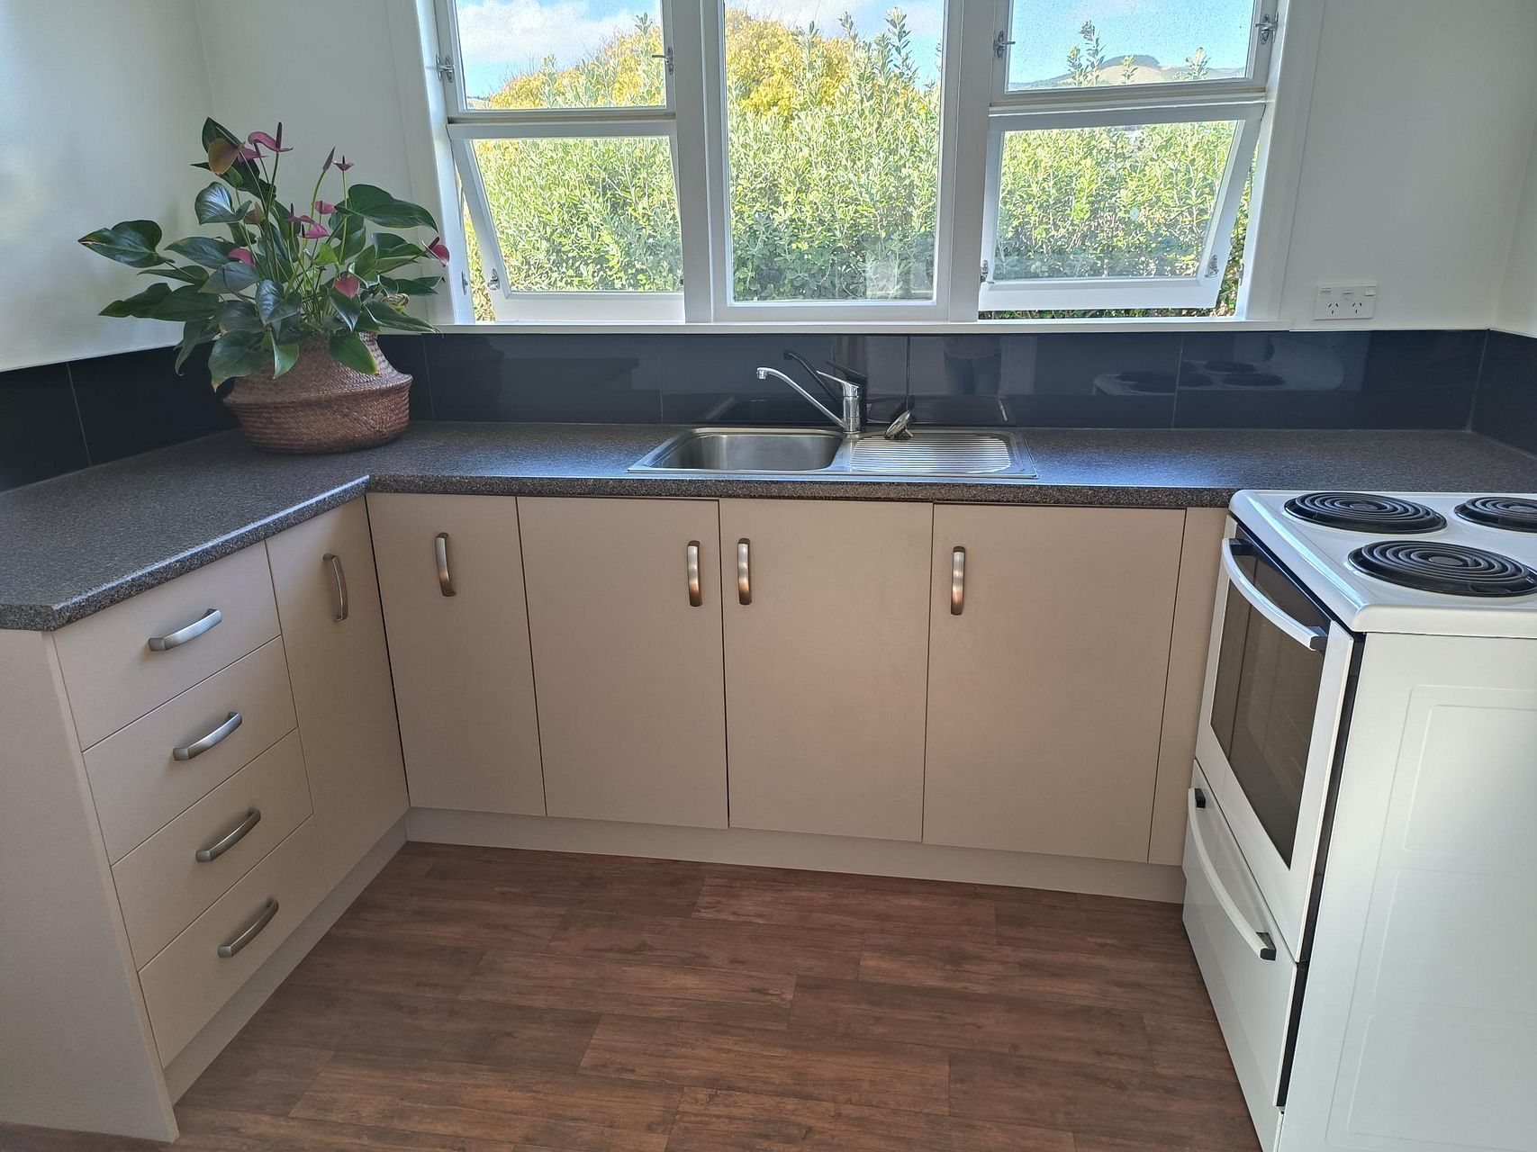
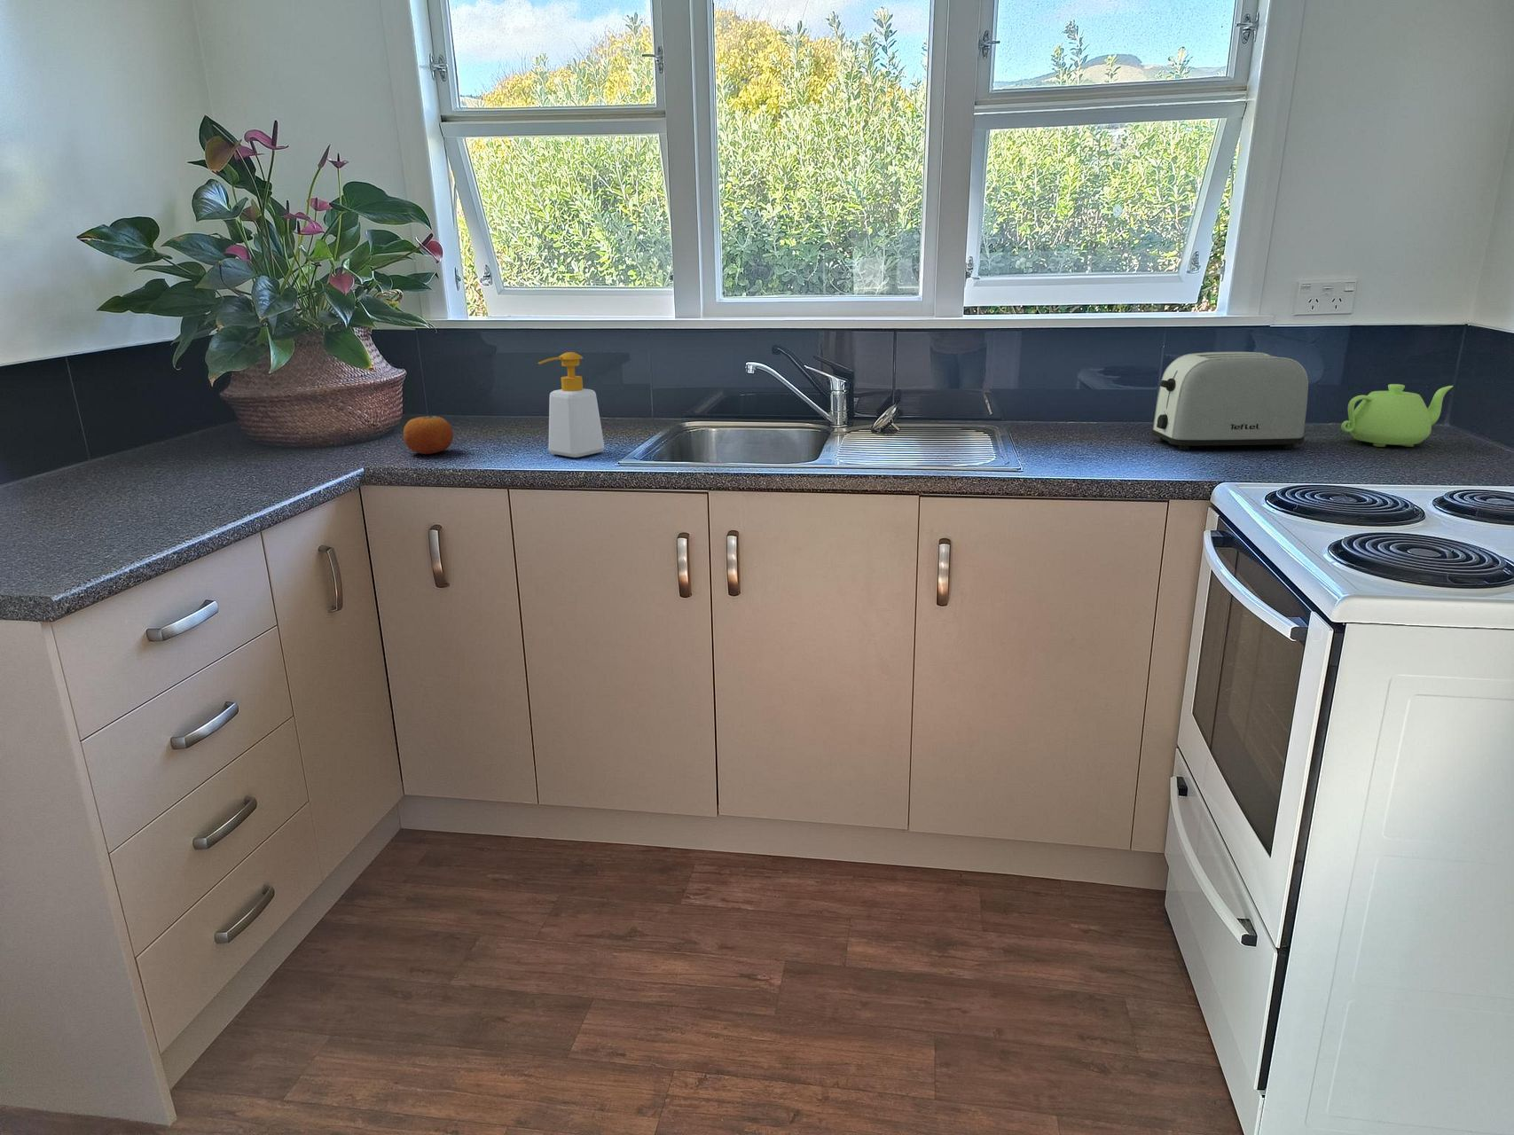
+ fruit (428, 434)
+ soap bottle (566, 404)
+ toaster (1228, 399)
+ teapot (1395, 414)
